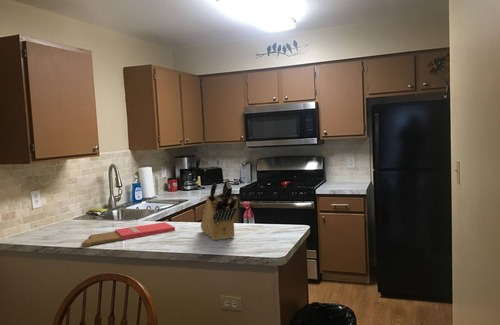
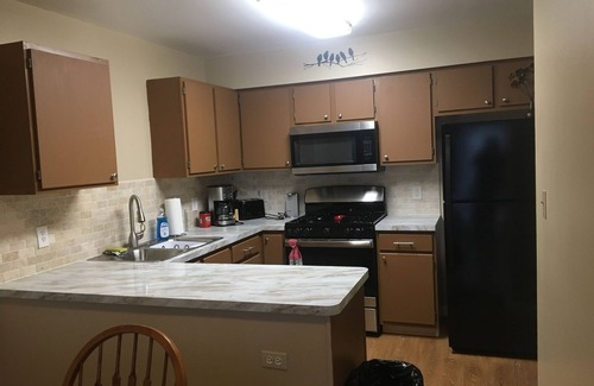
- cutting board (127, 233)
- knife block (217, 206)
